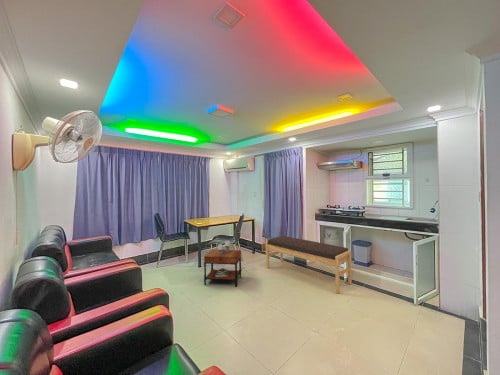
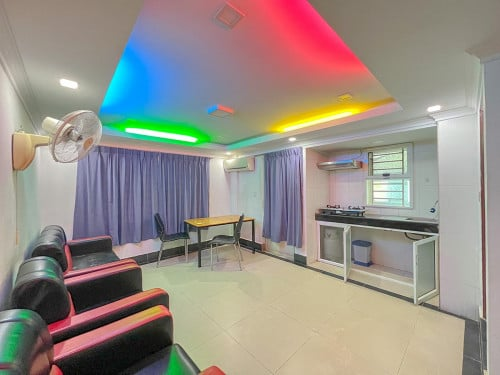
- side table (223, 261)
- bench (304, 258)
